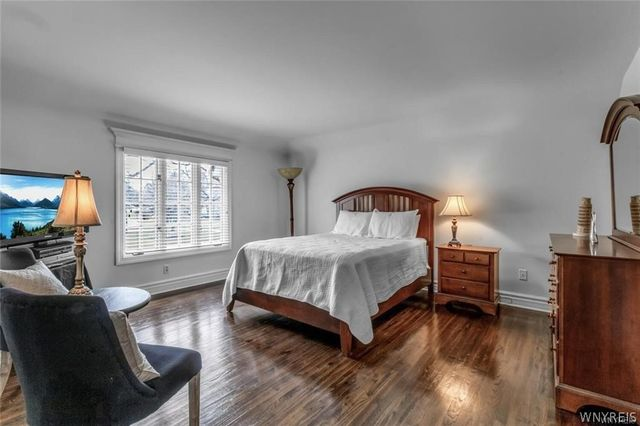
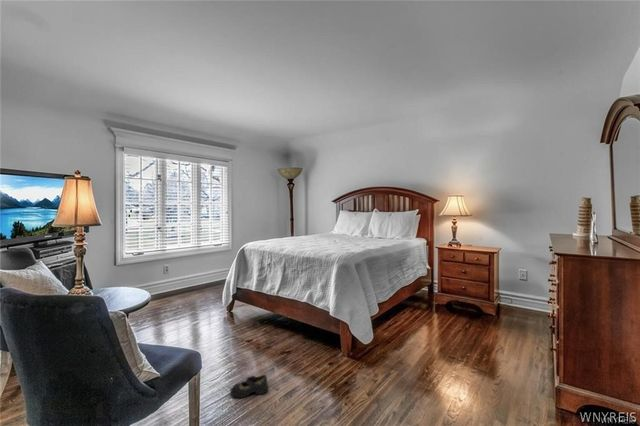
+ shoe (249, 384)
